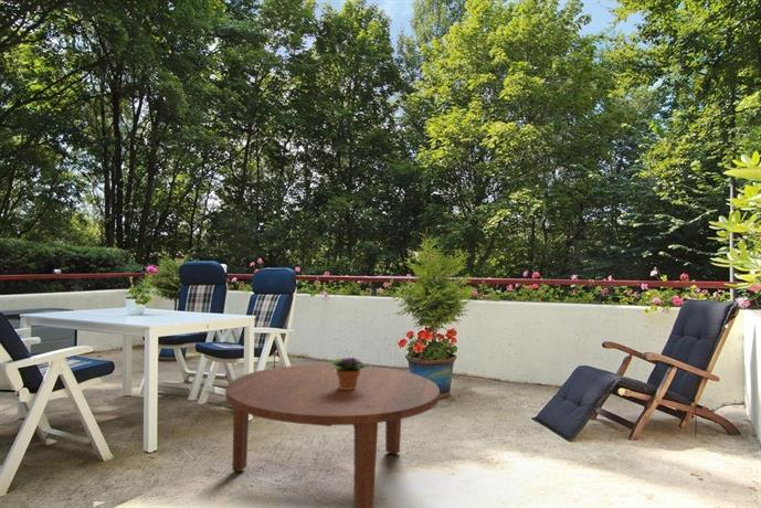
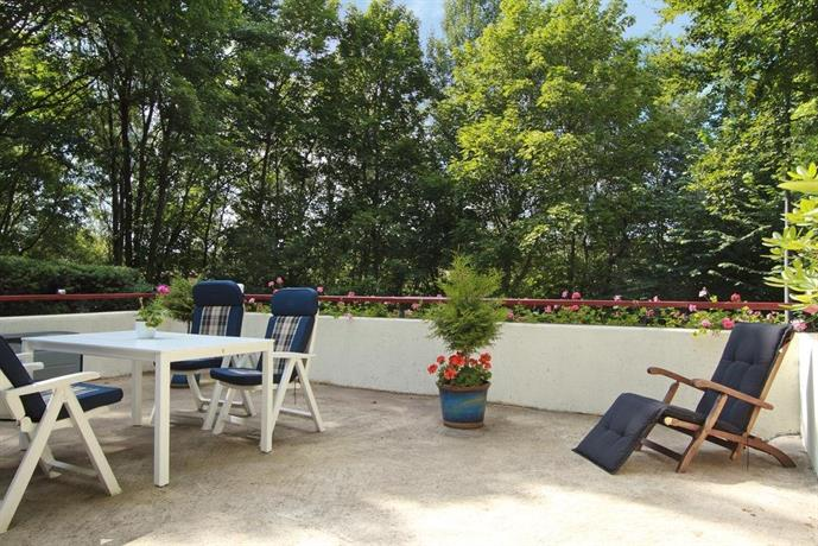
- potted flower (346, 371)
- coffee table (330, 425)
